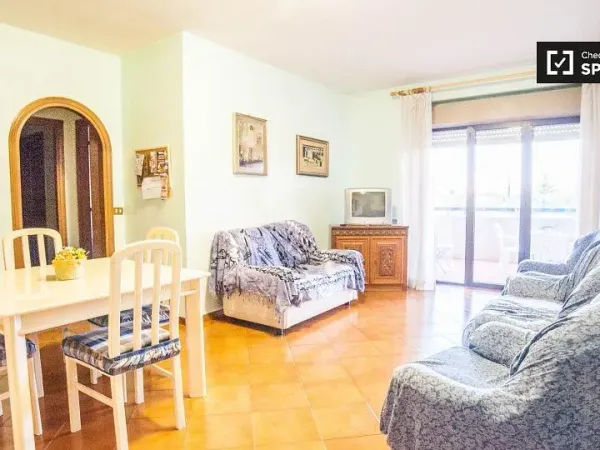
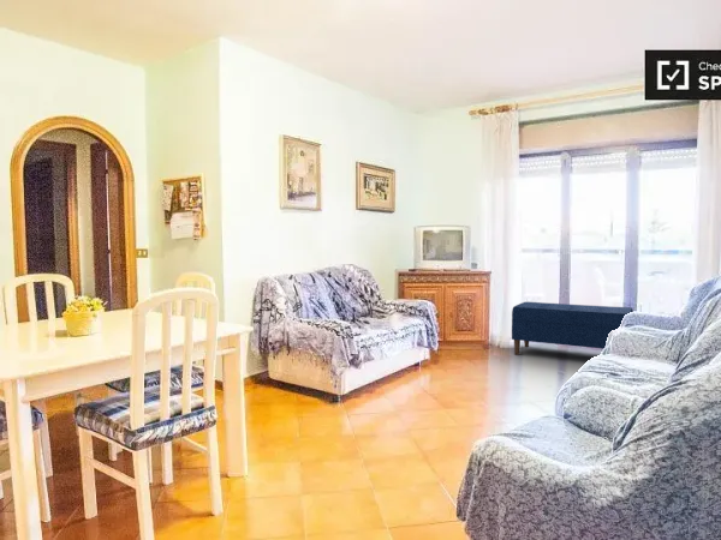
+ bench (571, 331)
